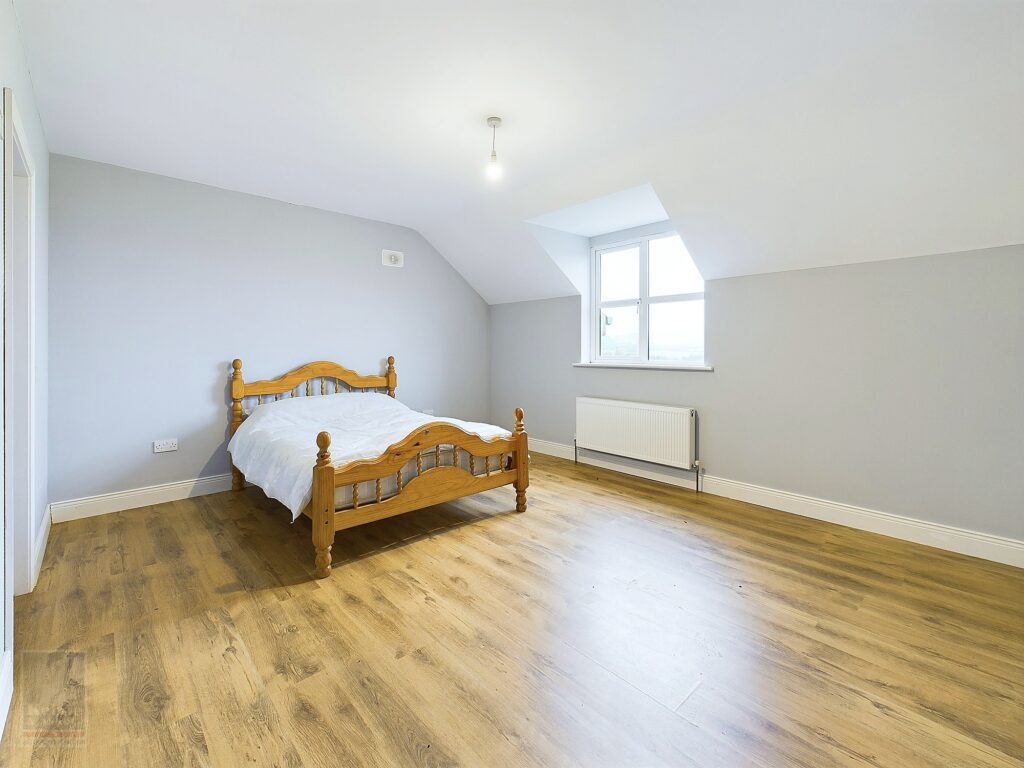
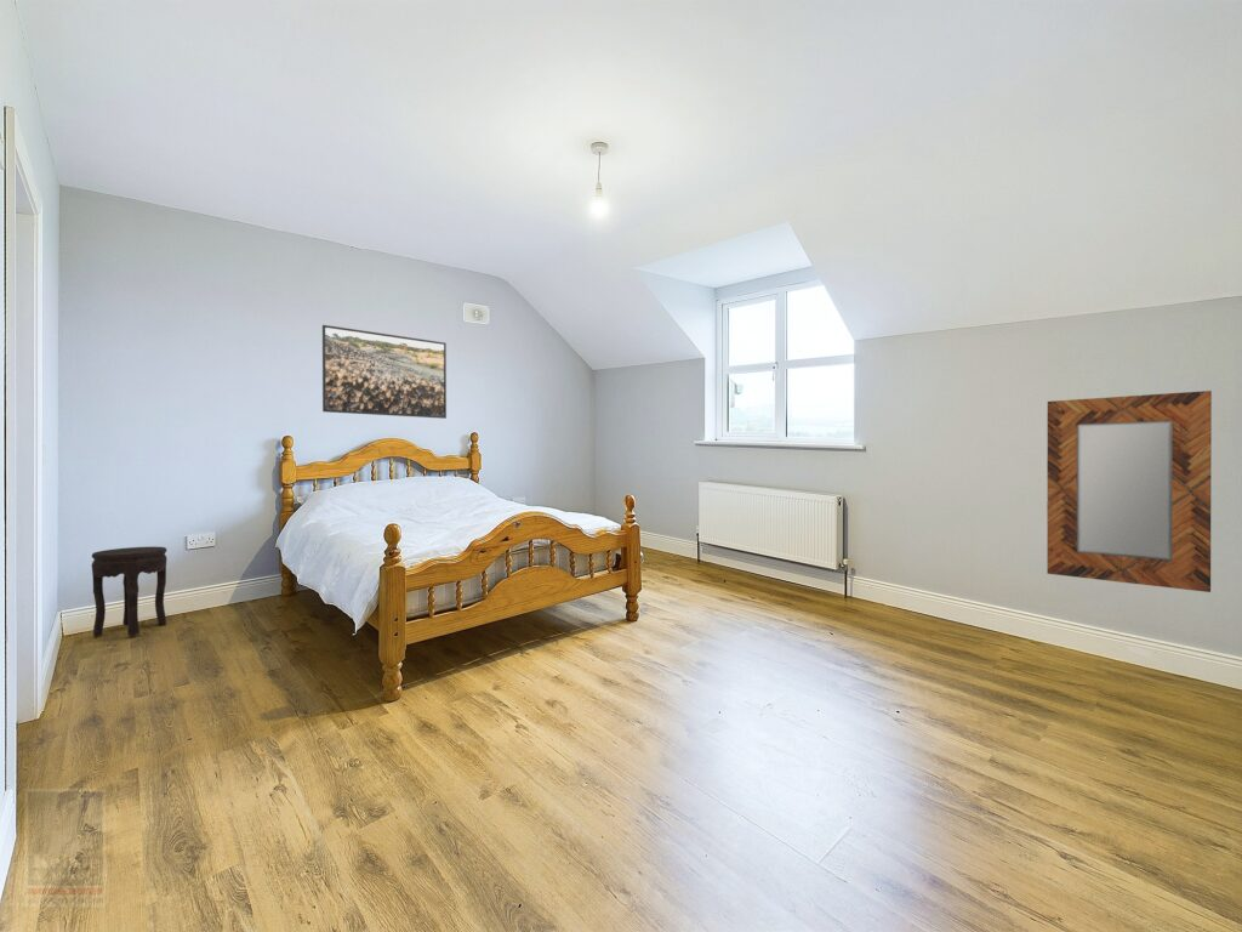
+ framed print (388, 375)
+ home mirror (1122, 489)
+ side table (130, 590)
